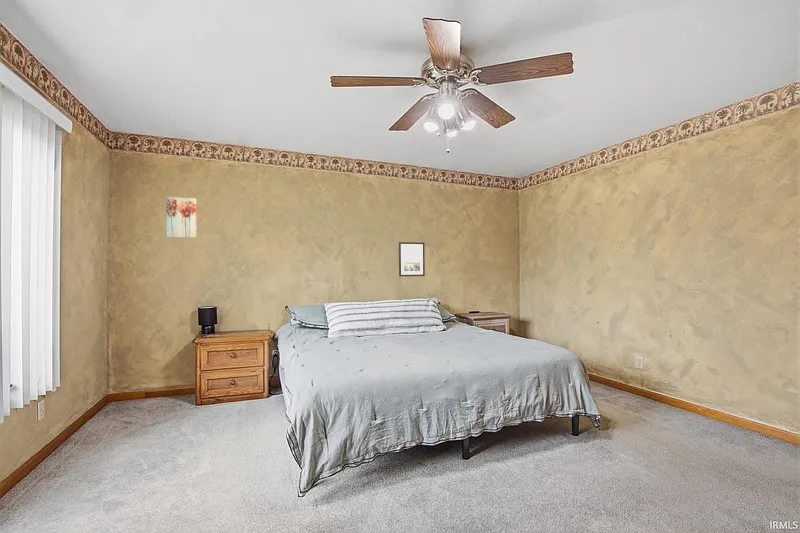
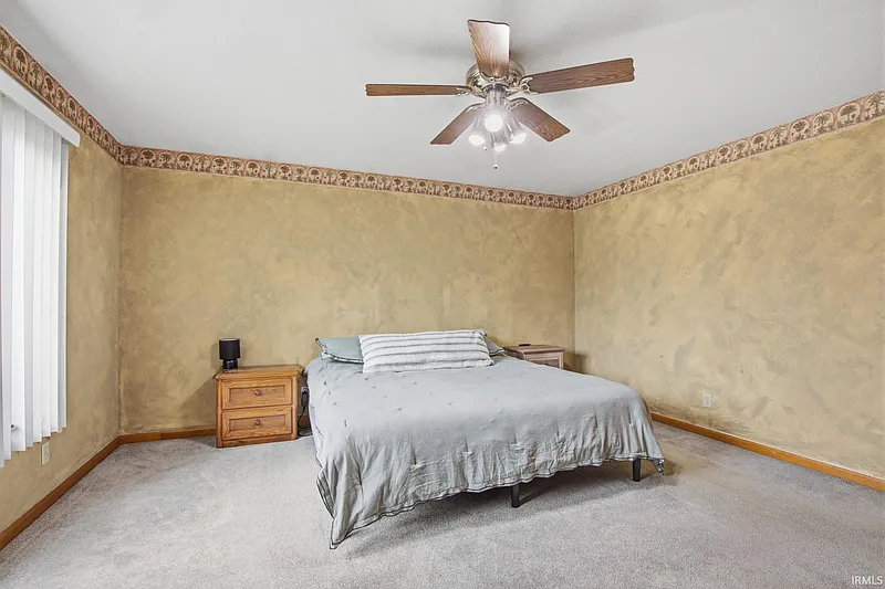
- wall art (181, 217)
- wall art (411, 259)
